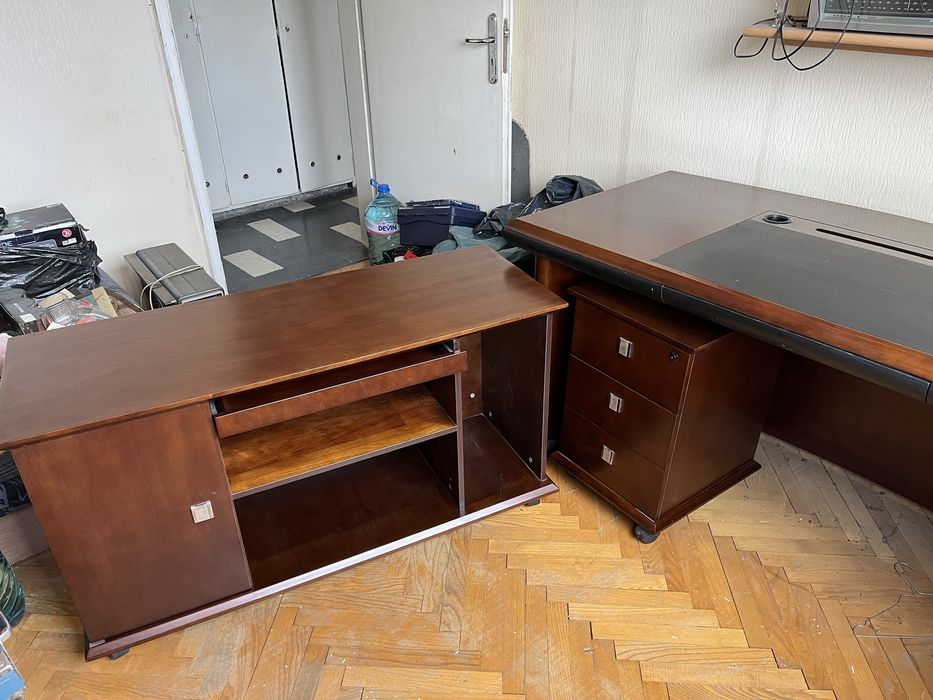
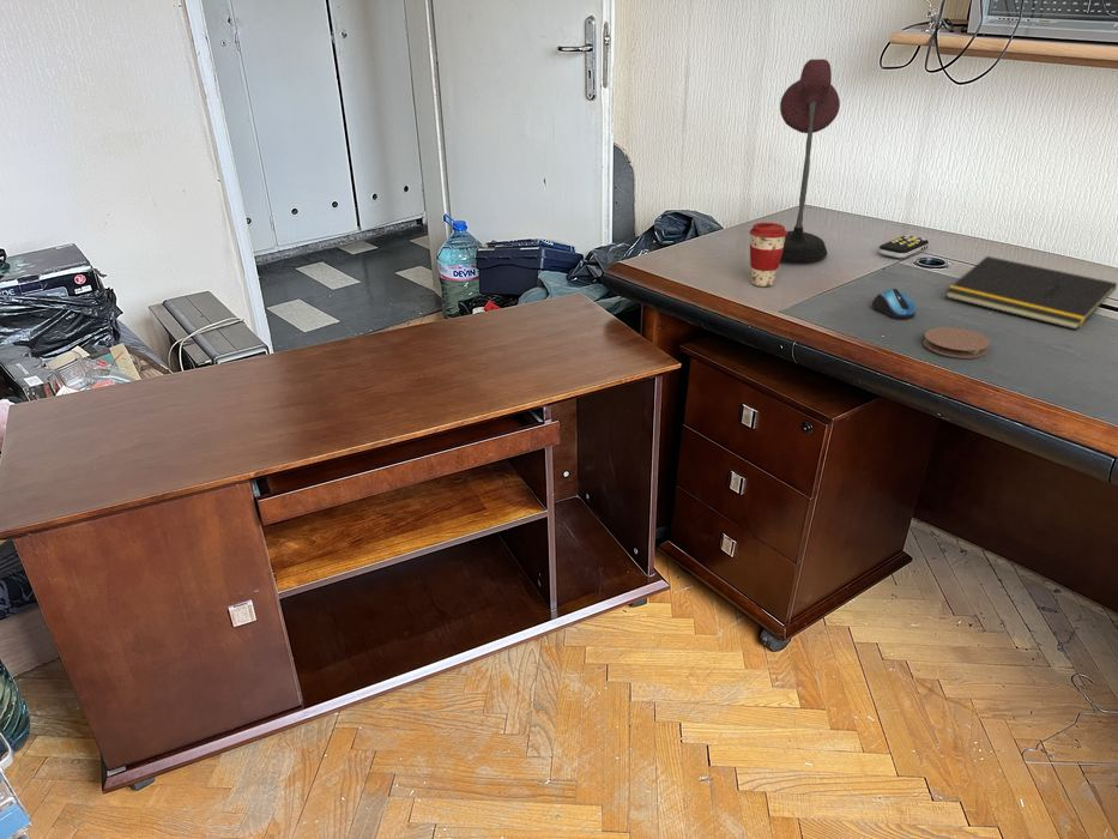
+ computer mouse (896, 300)
+ coaster (955, 342)
+ remote control (904, 246)
+ desk lamp (805, 159)
+ notepad (1028, 290)
+ coffee cup (766, 254)
